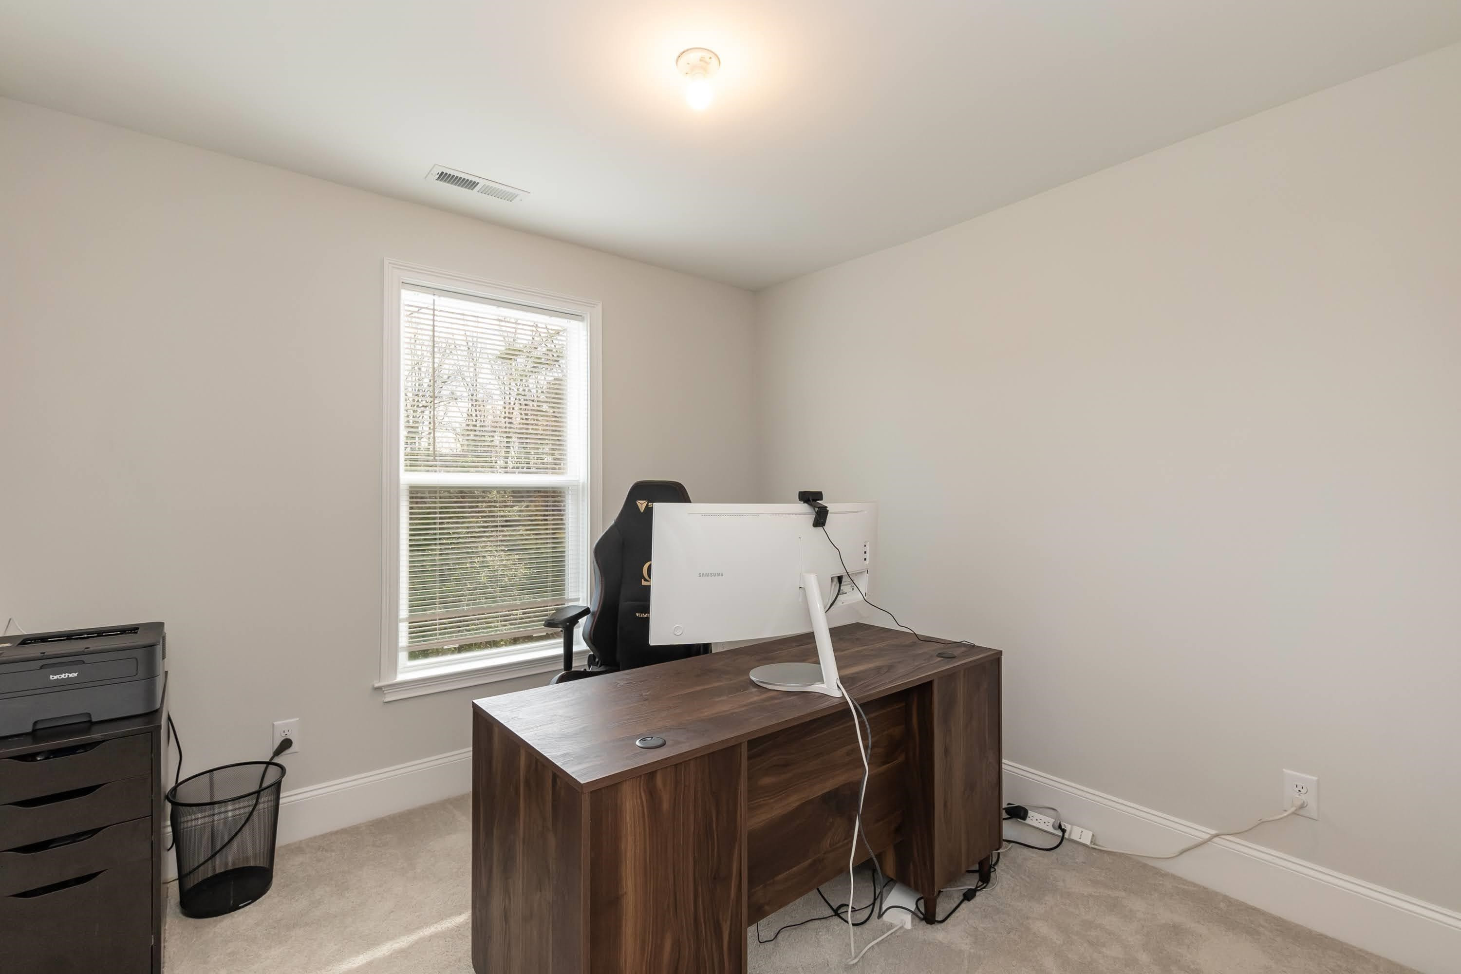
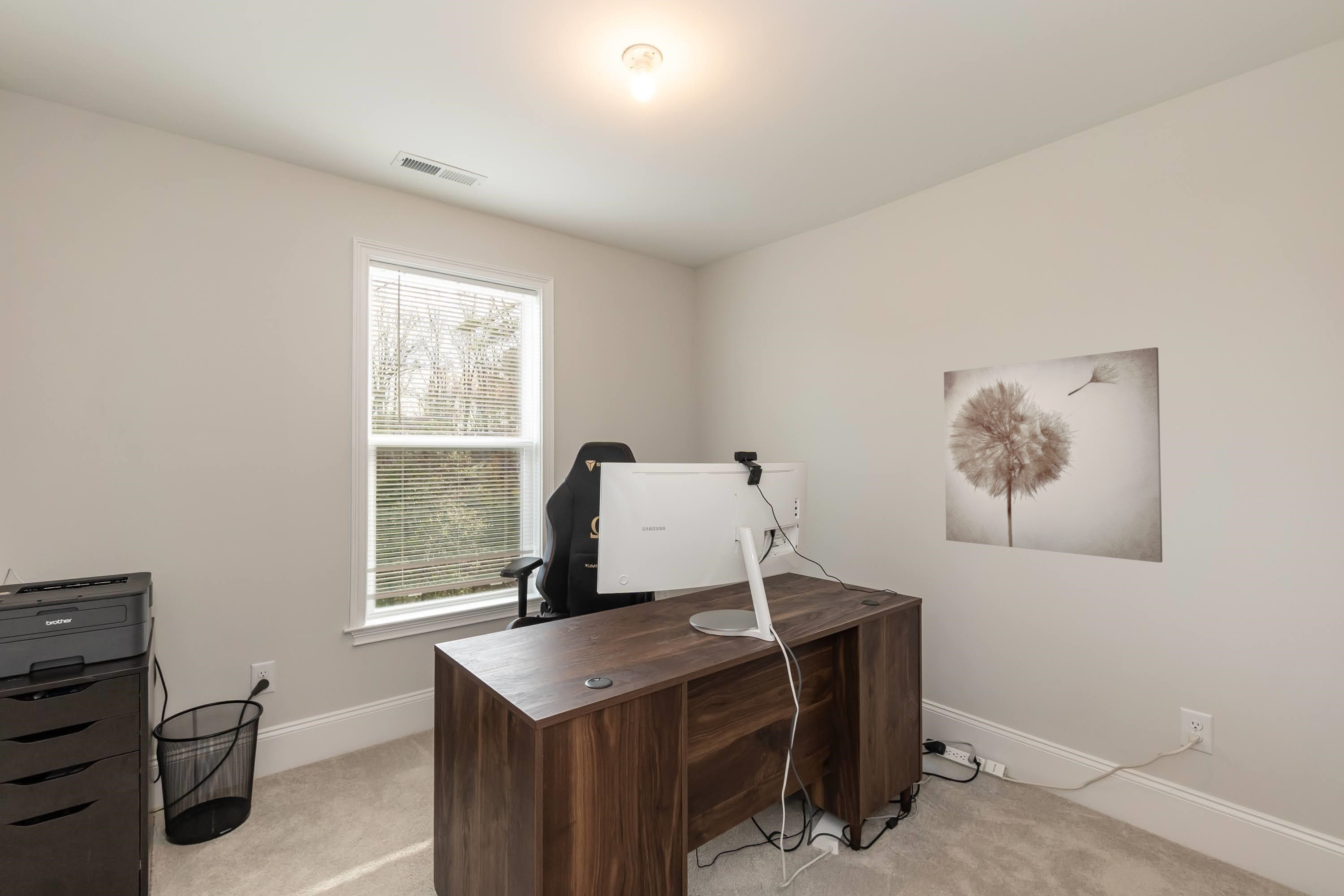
+ wall art (1039, 455)
